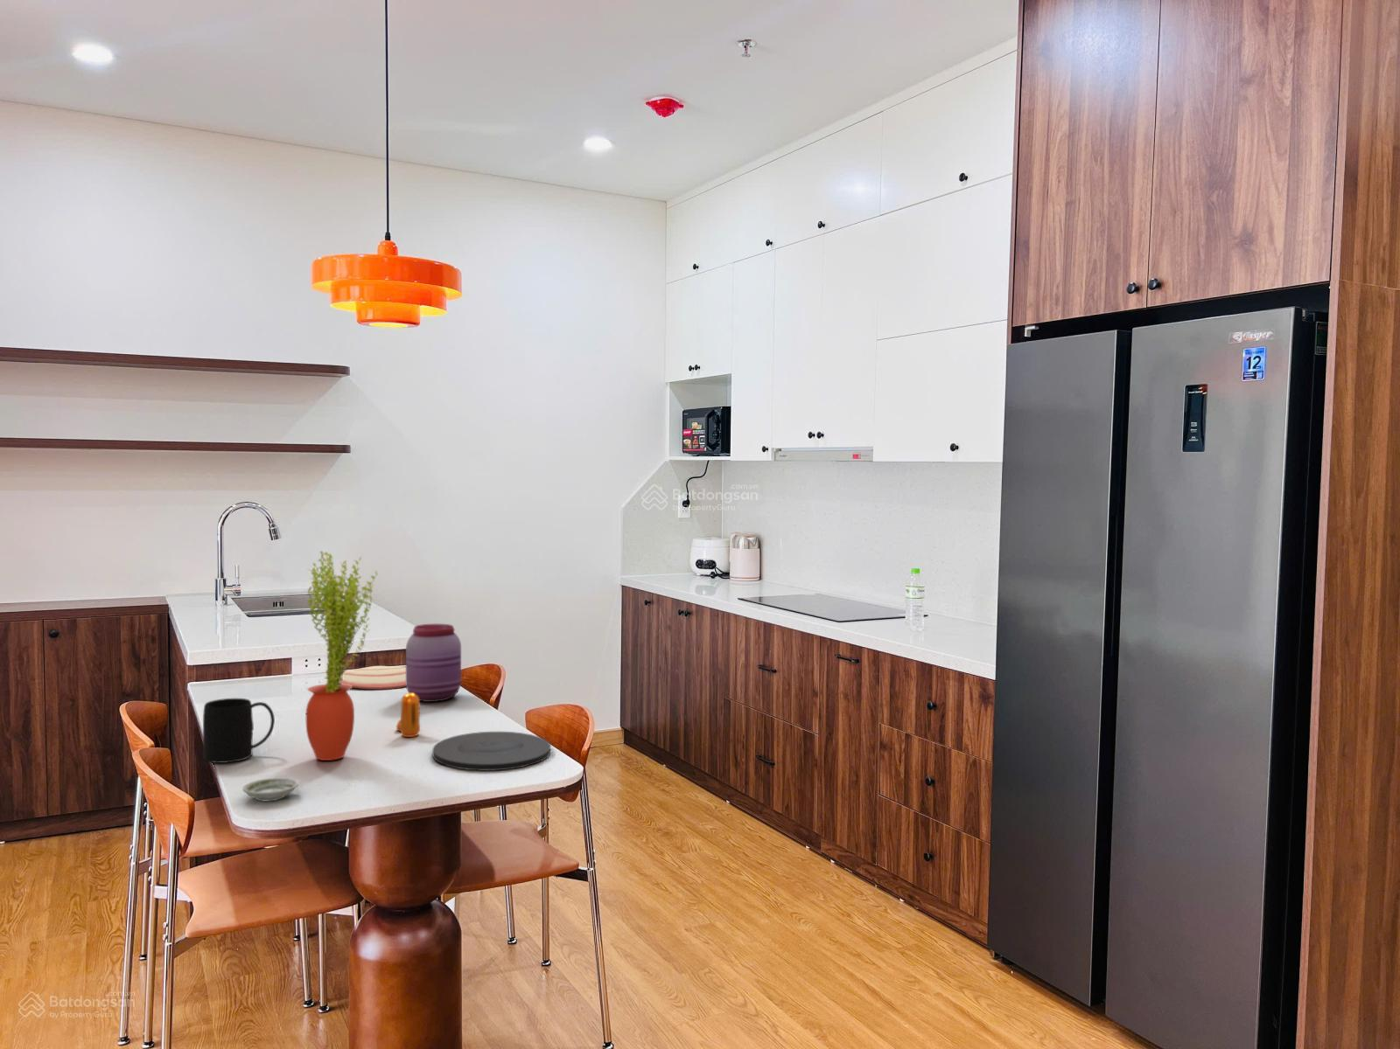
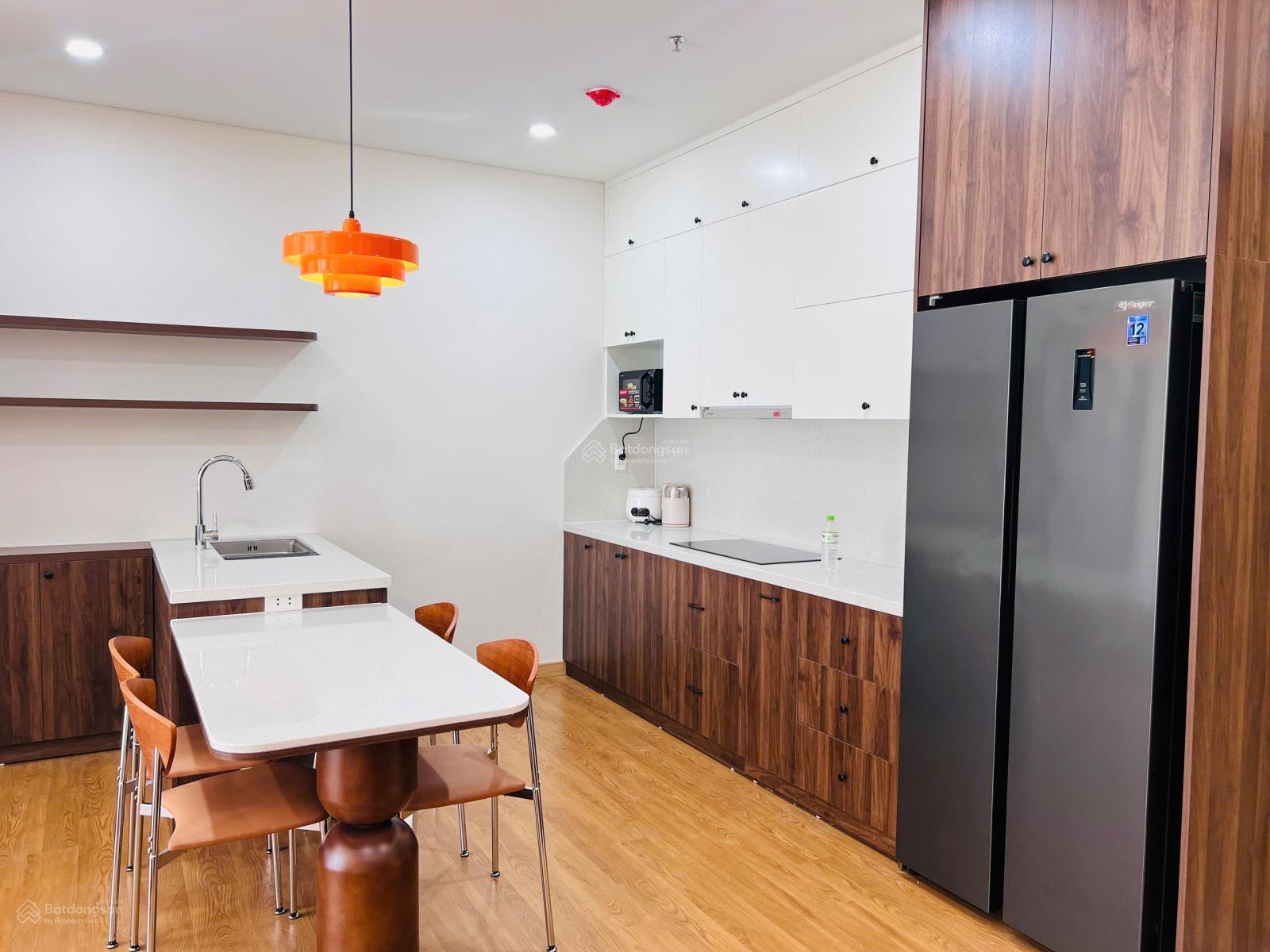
- jar (433, 662)
- plate (380, 673)
- mug (239, 728)
- plate (492, 746)
- pepper shaker (408, 711)
- potted plant (342, 655)
- saucer (270, 790)
